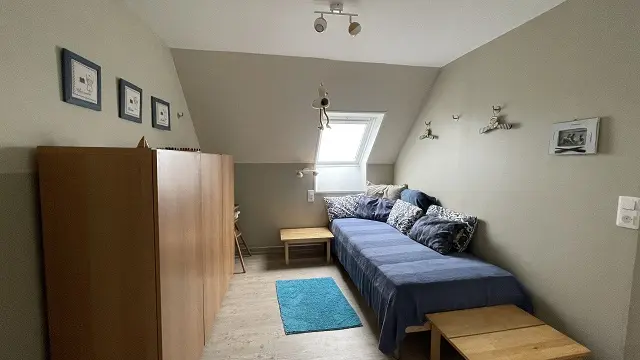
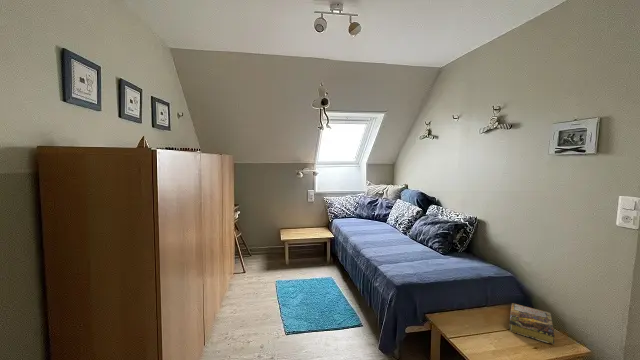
+ book (530, 321)
